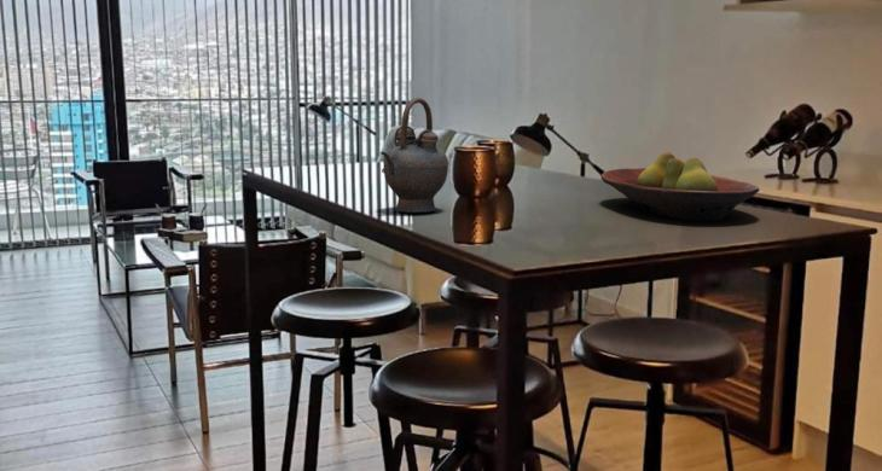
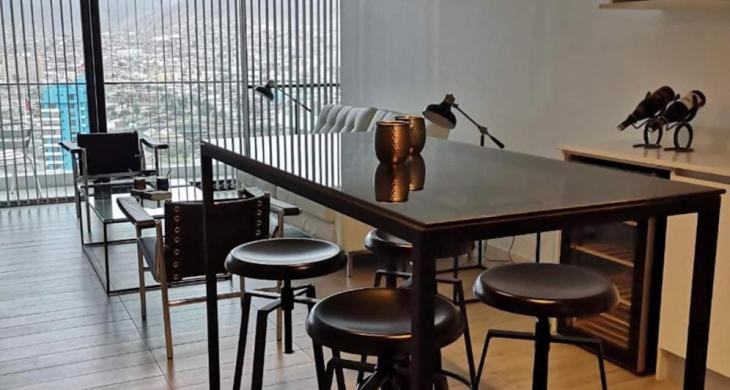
- fruit bowl (674, 182)
- teapot (410, 155)
